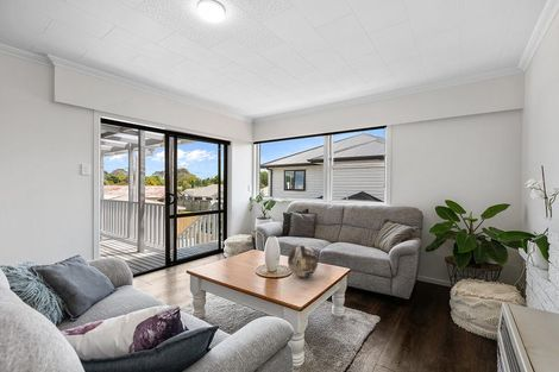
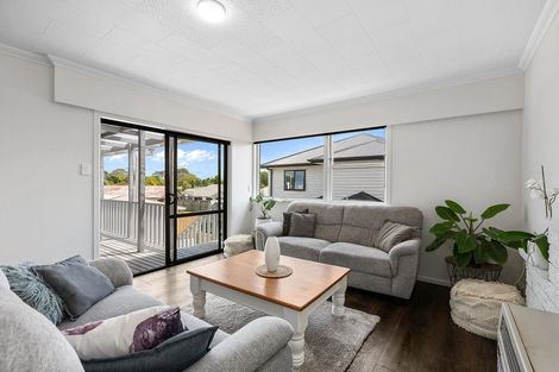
- decorative bowl (302, 260)
